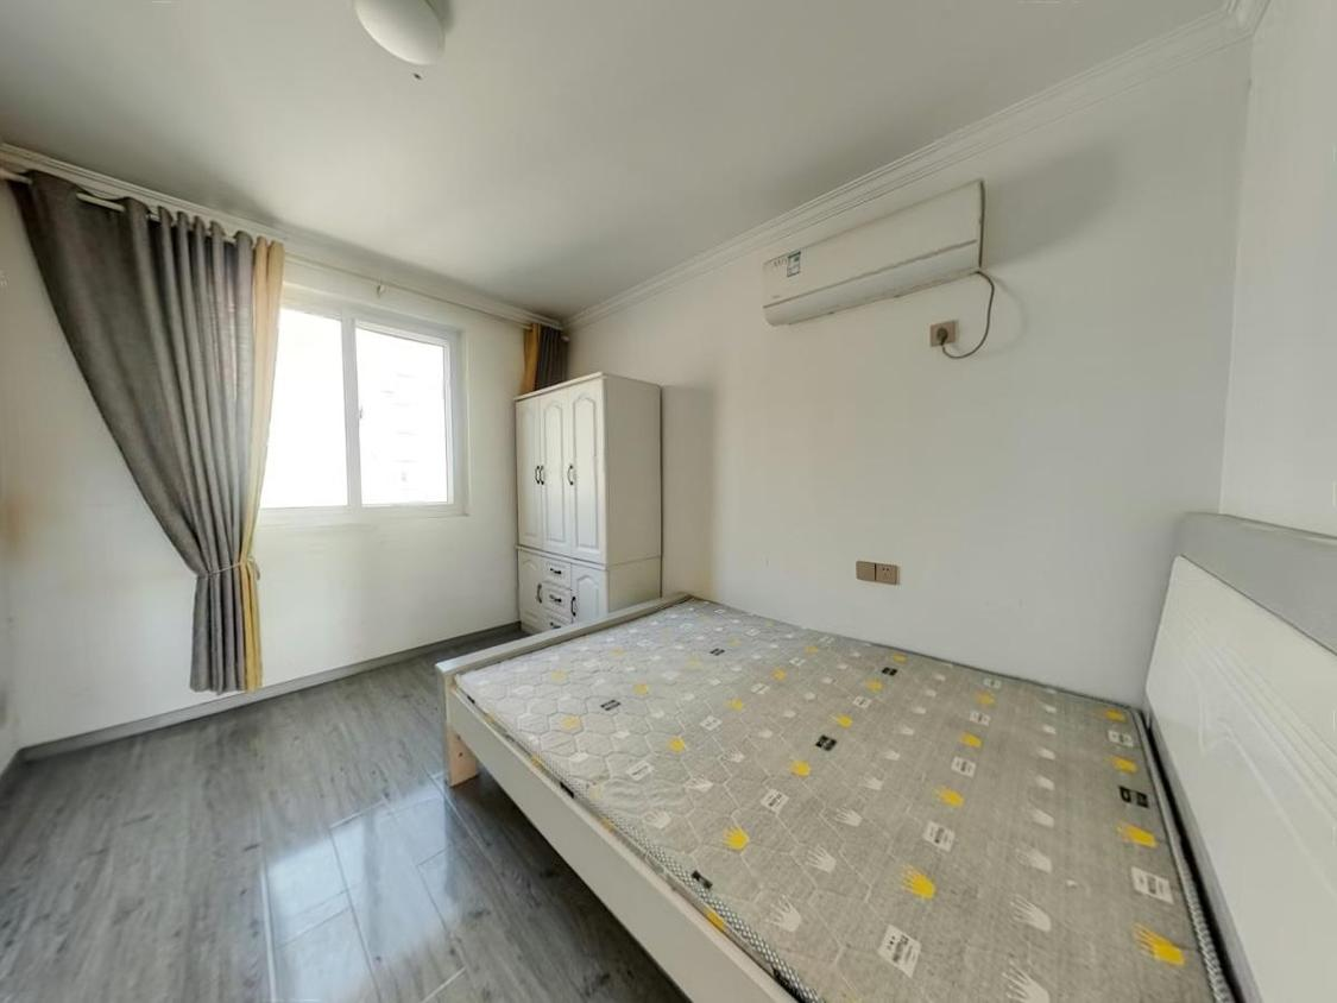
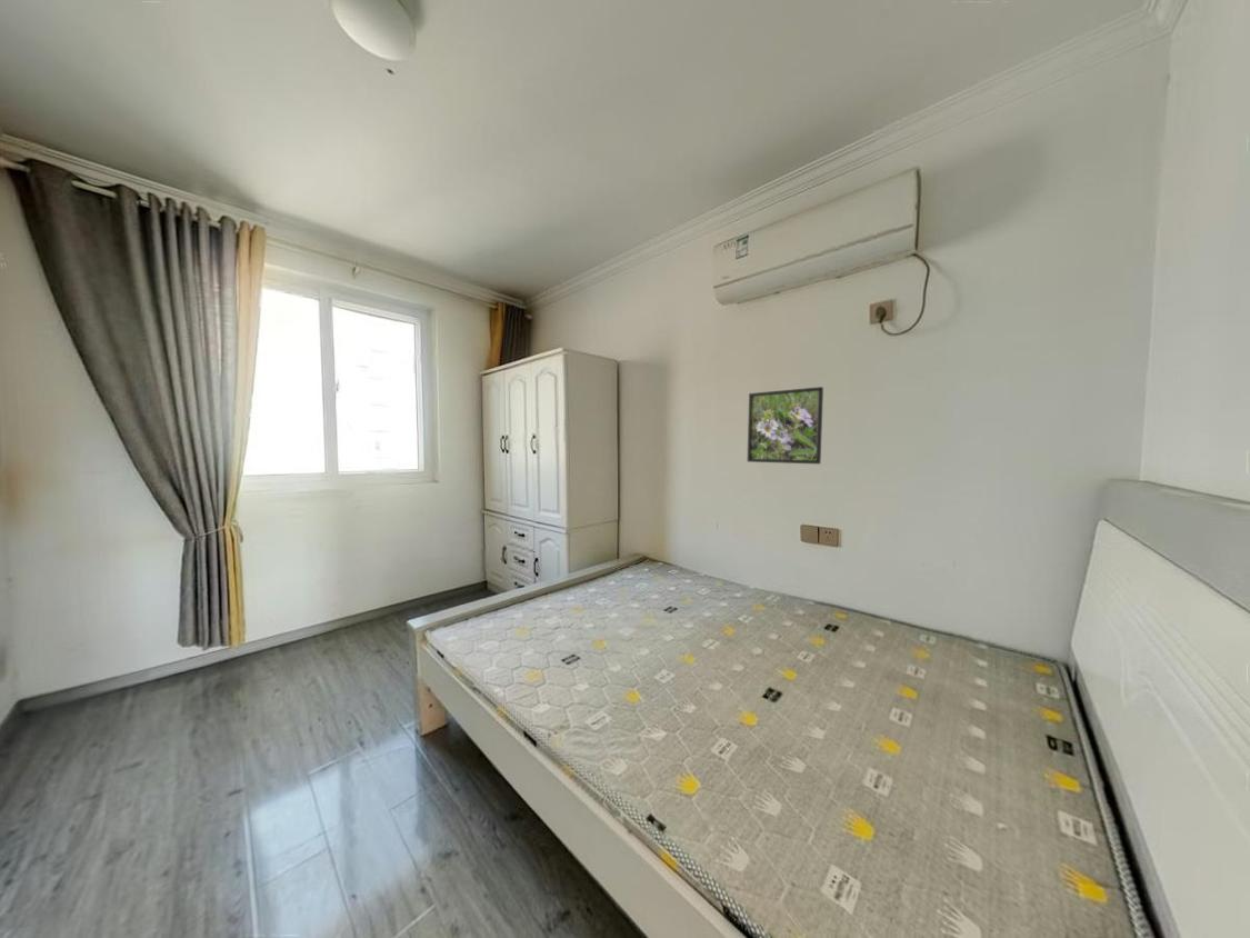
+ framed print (782, 427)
